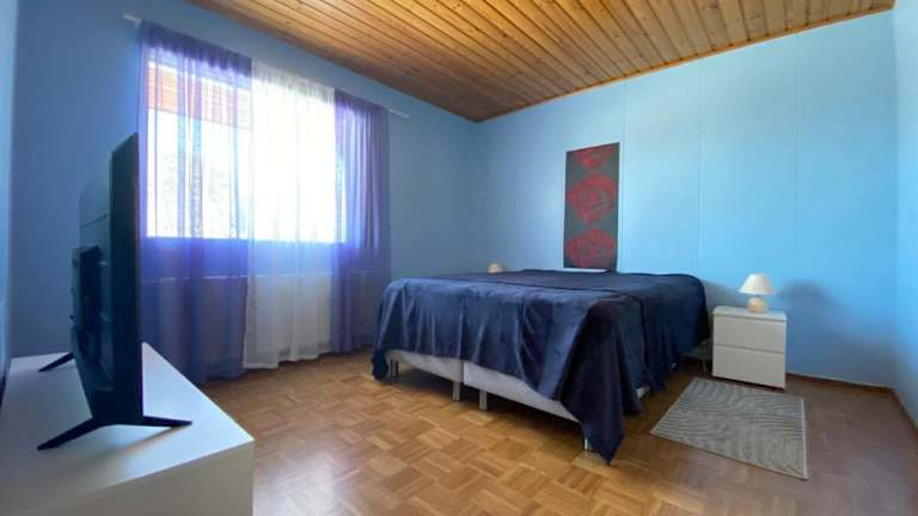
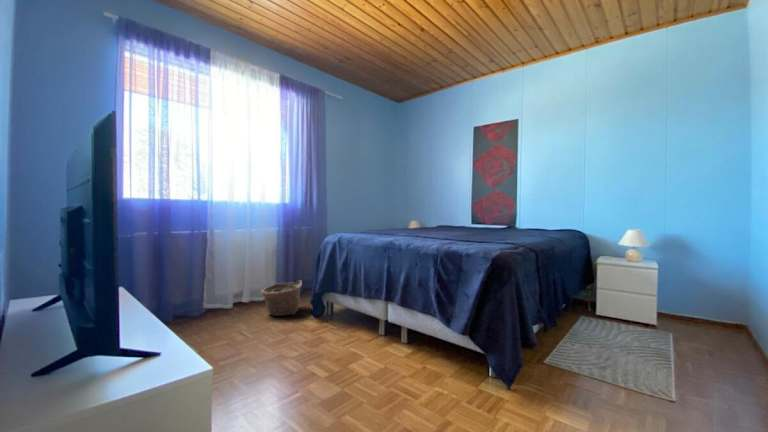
+ basket (282, 298)
